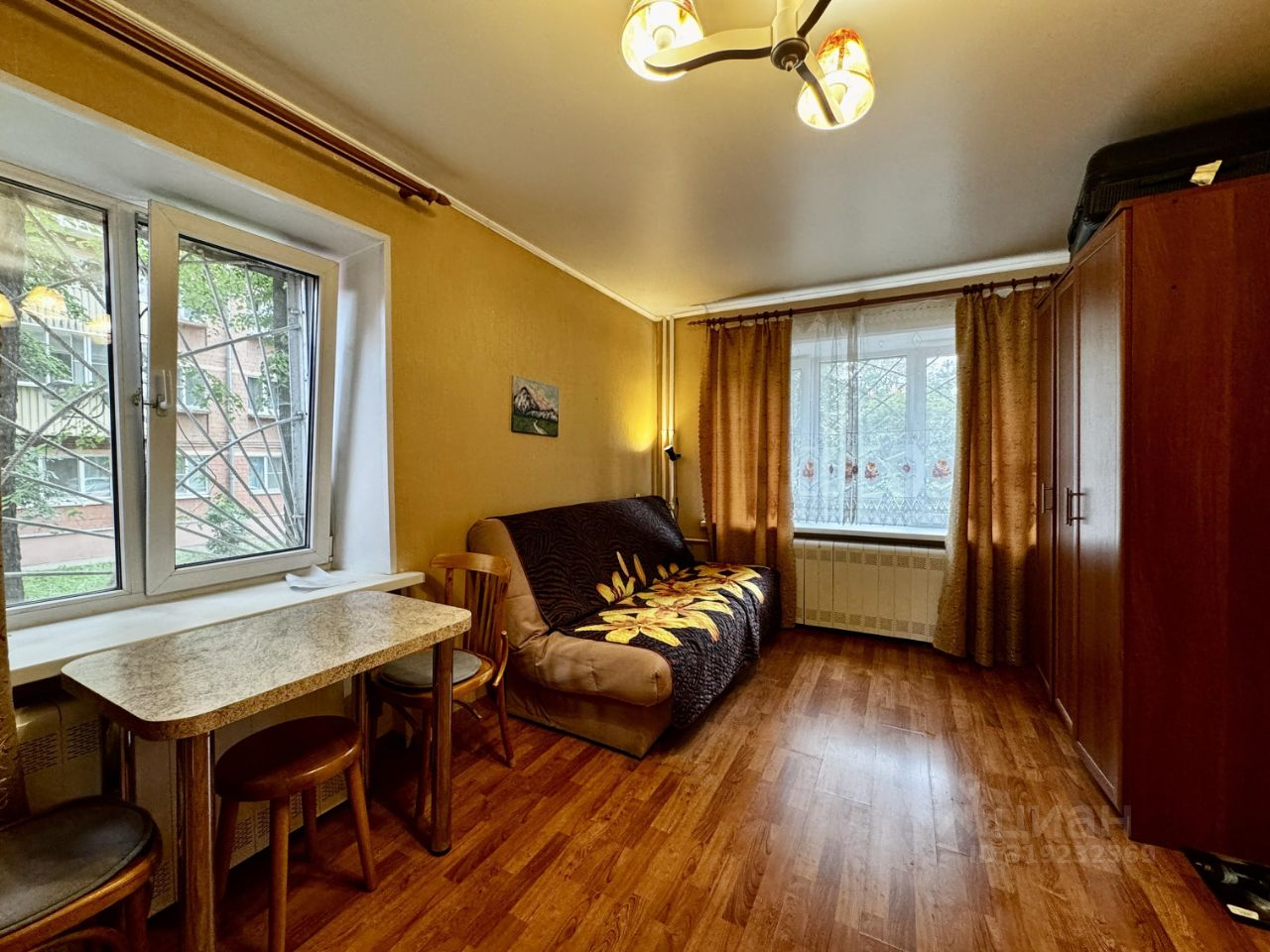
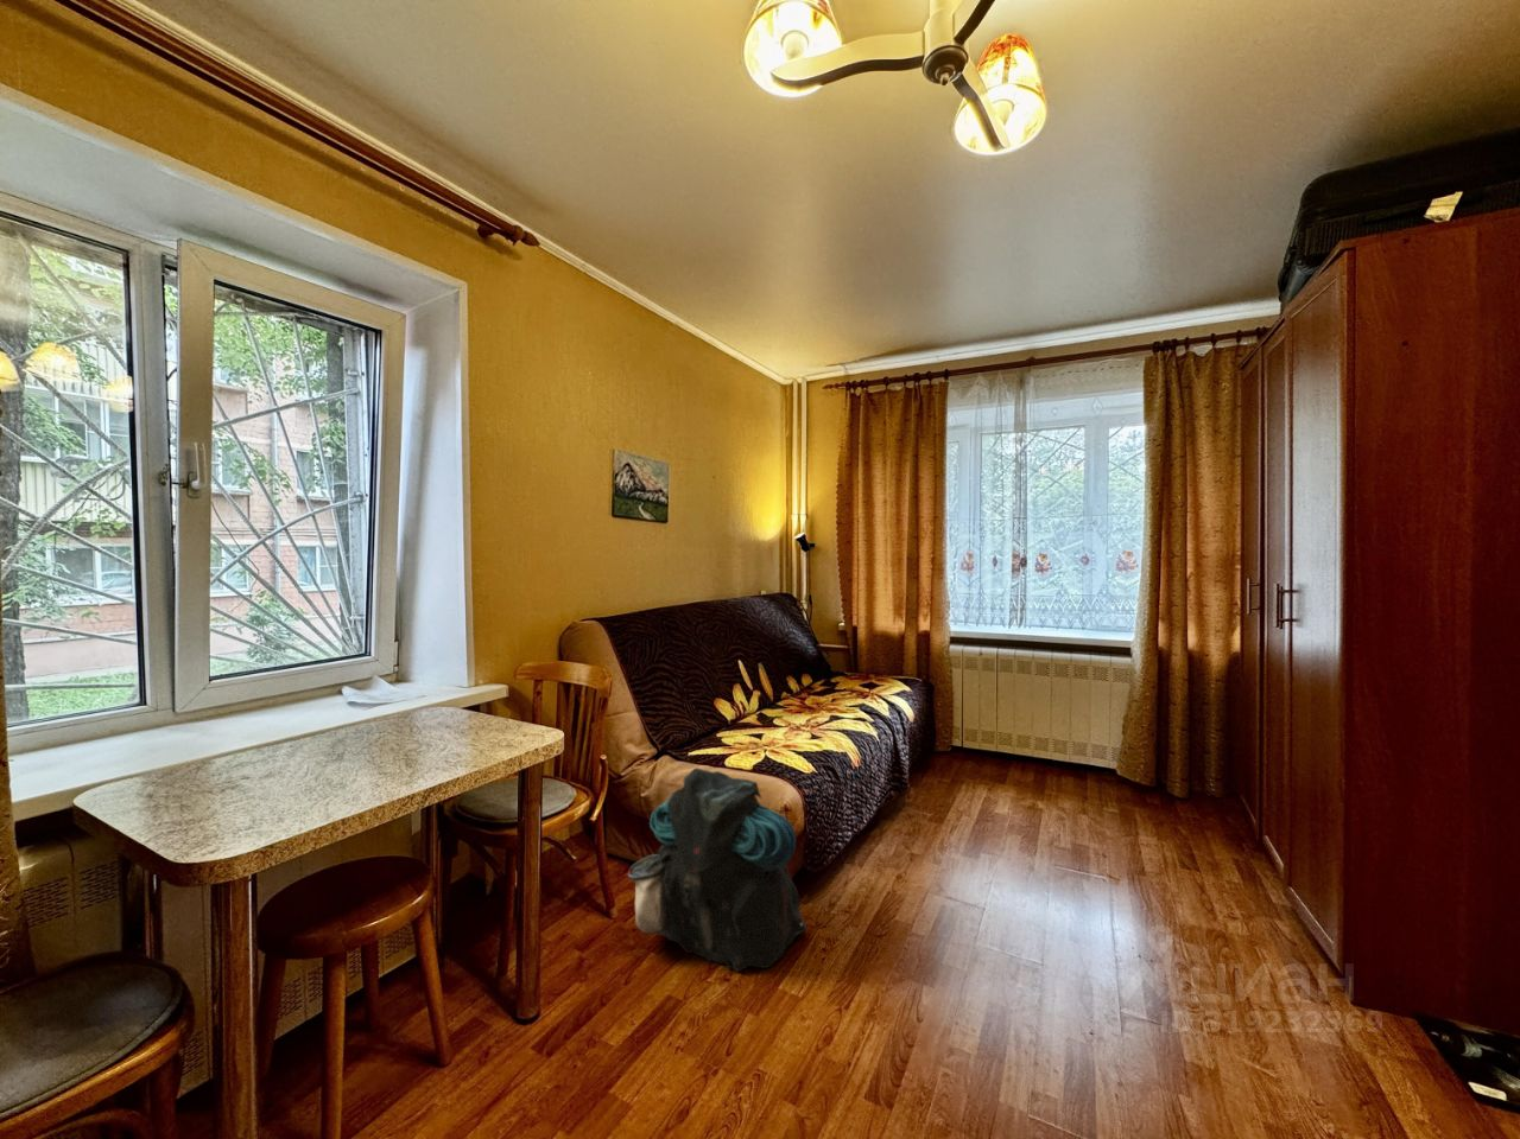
+ backpack (718, 857)
